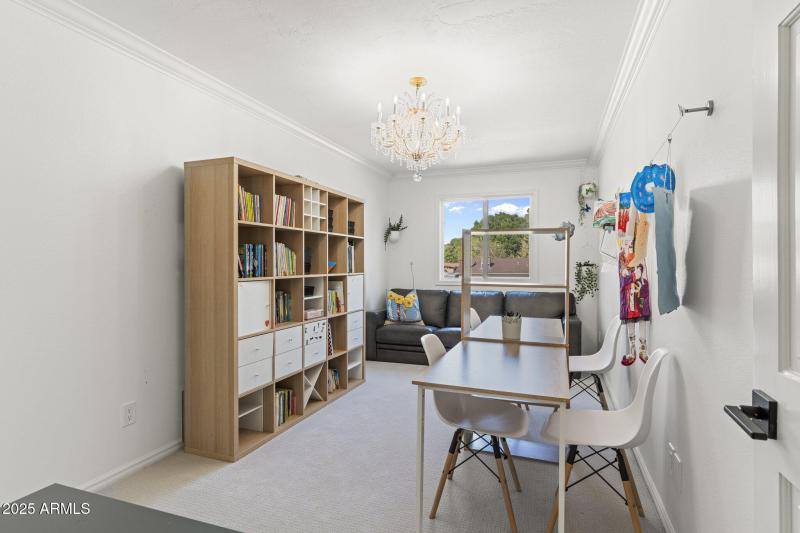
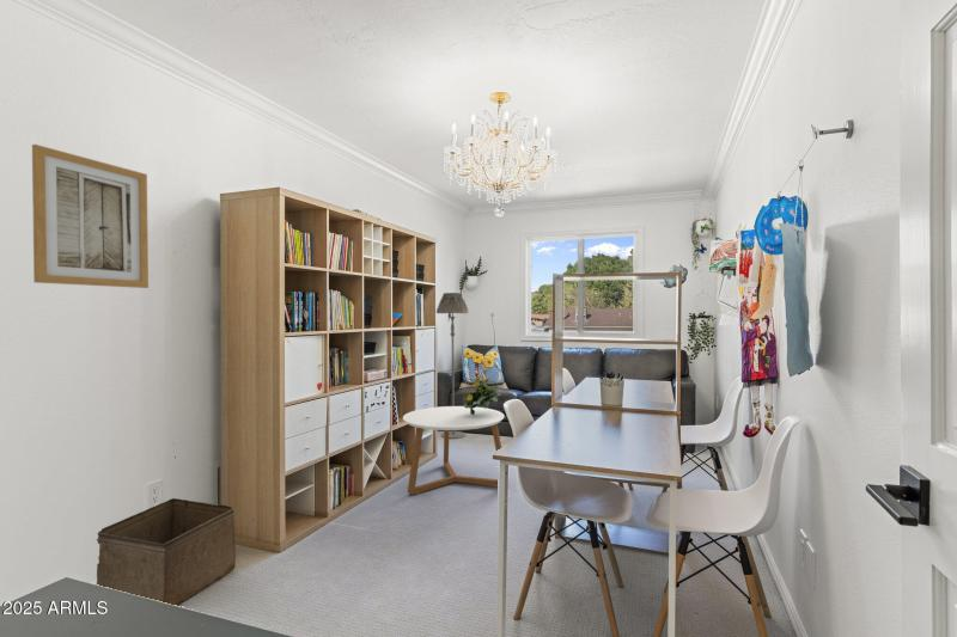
+ storage bin (169, 550)
+ wall art (96, 222)
+ floor lamp (452, 363)
+ coffee table (447, 448)
+ flowering plant (483, 394)
